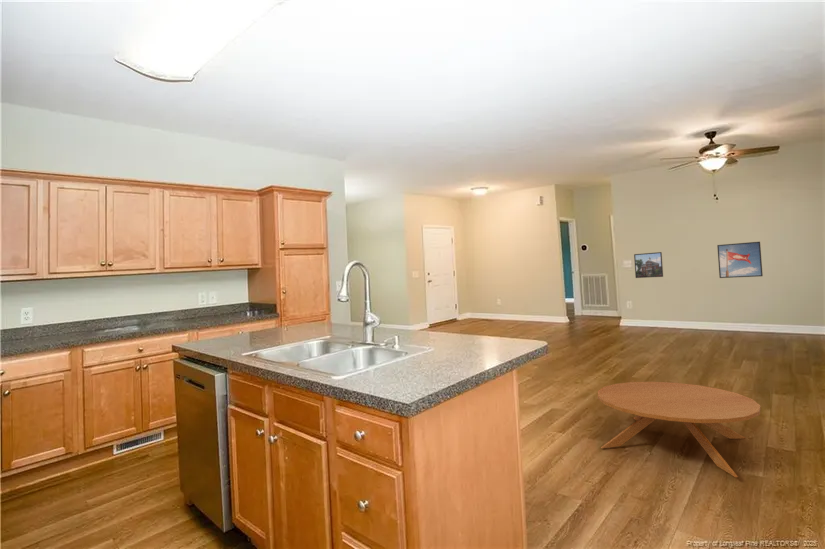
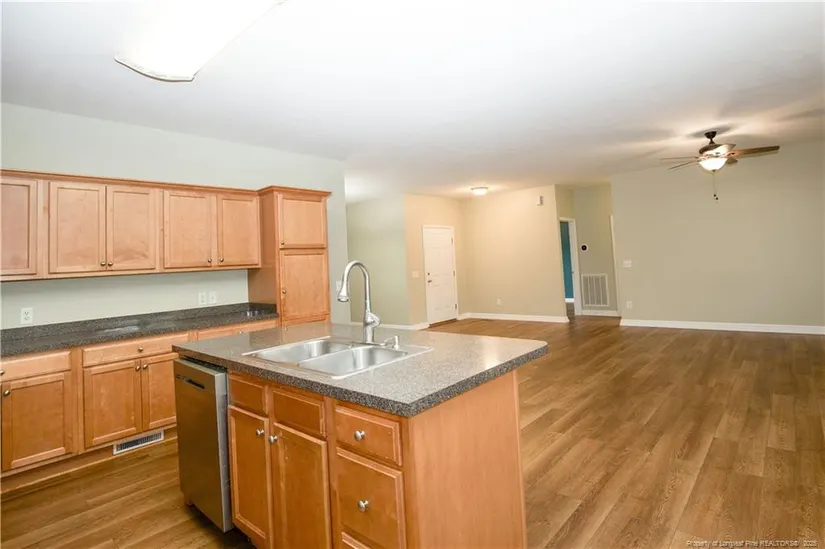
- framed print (648, 265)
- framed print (739, 260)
- coffee table (672, 420)
